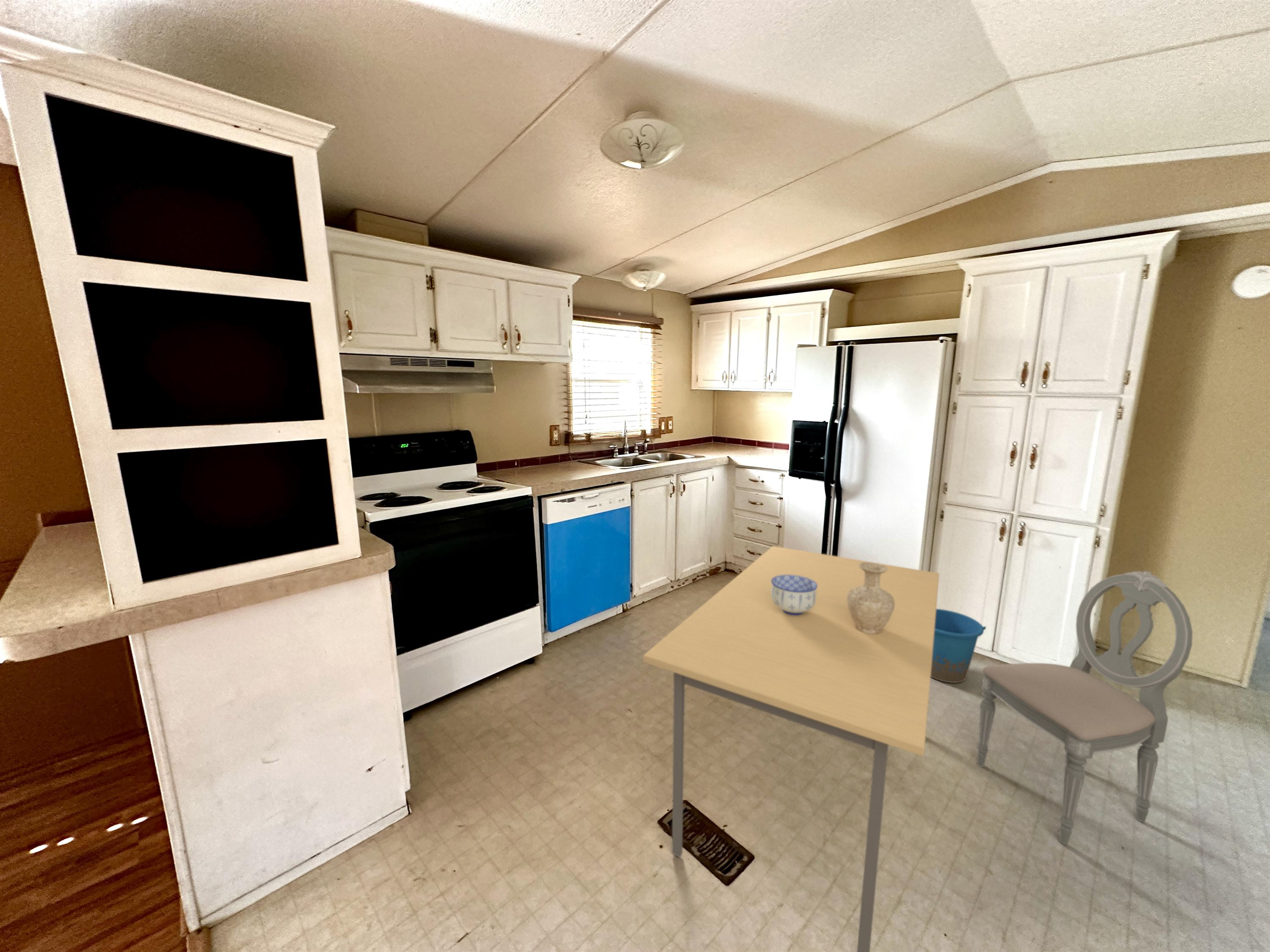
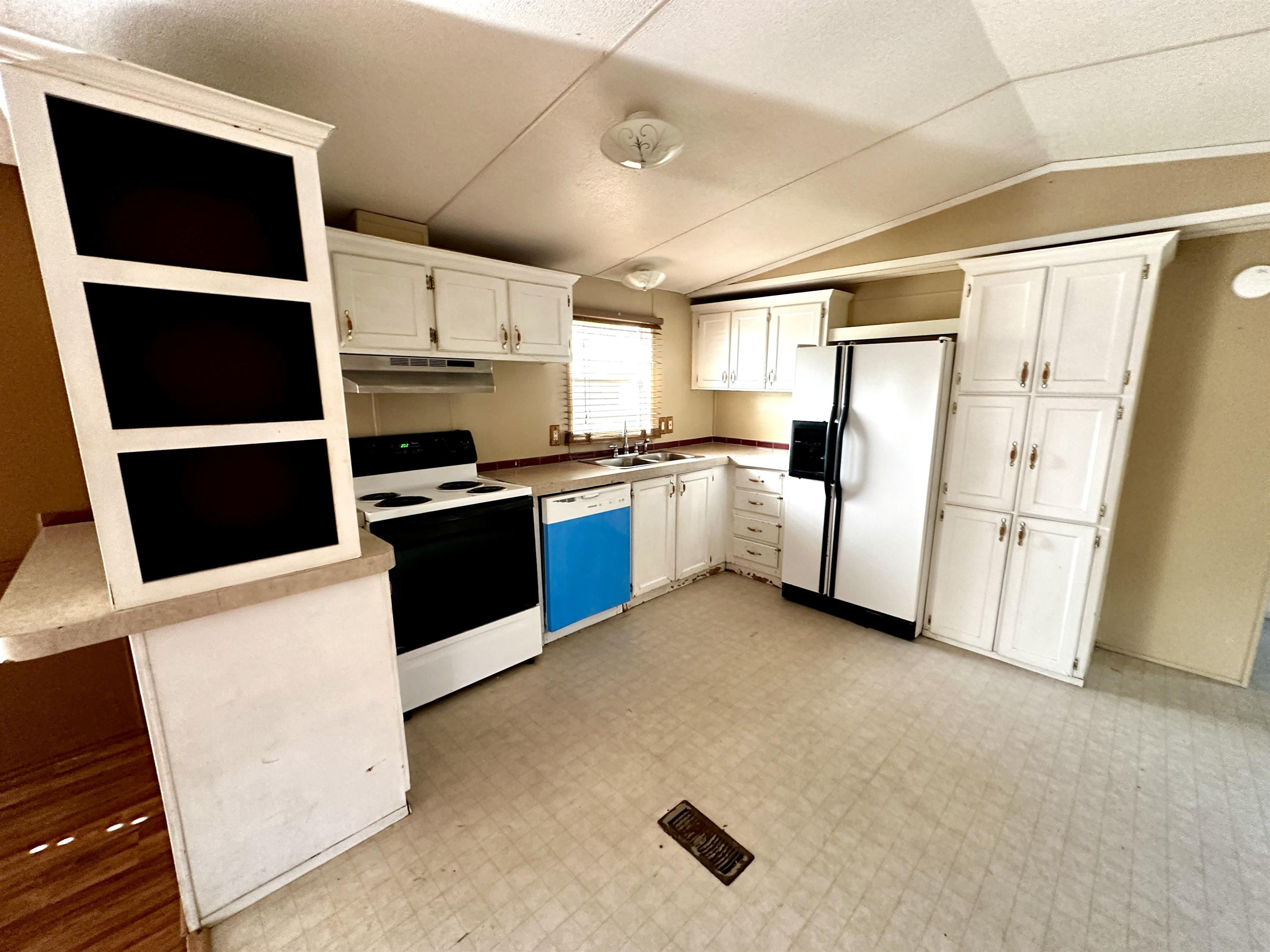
- dining chair (1077, 689)
- bucket (945, 647)
- vase (870, 597)
- bowl (793, 596)
- dining table (812, 696)
